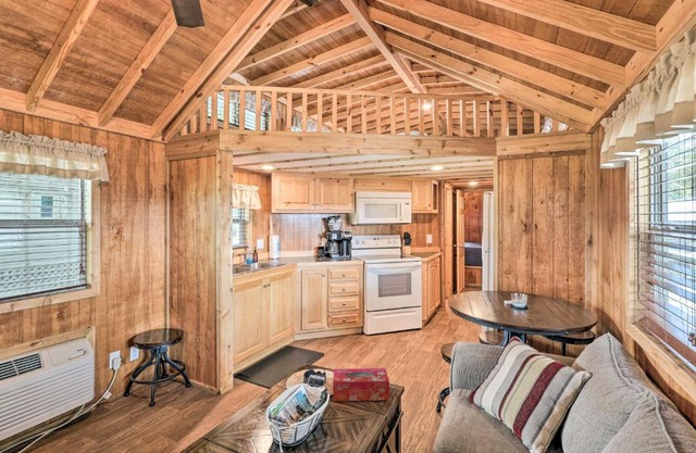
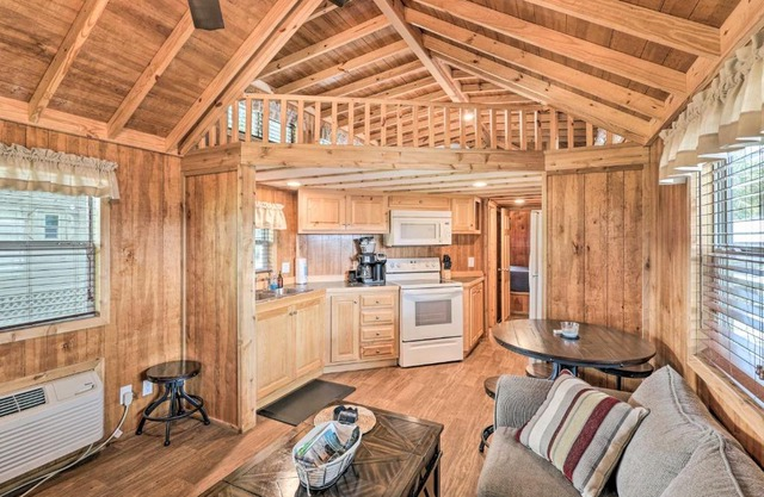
- tissue box (360, 383)
